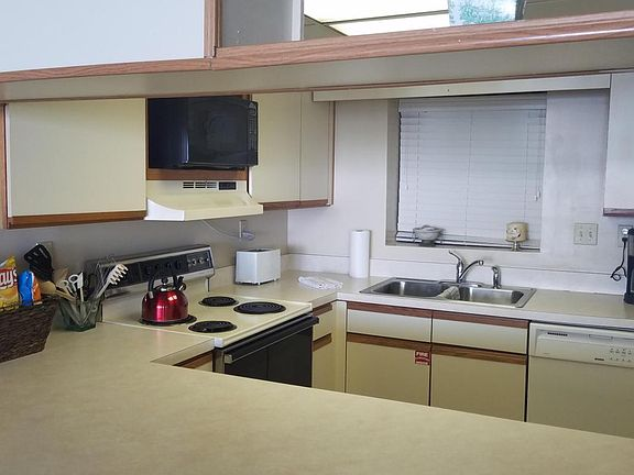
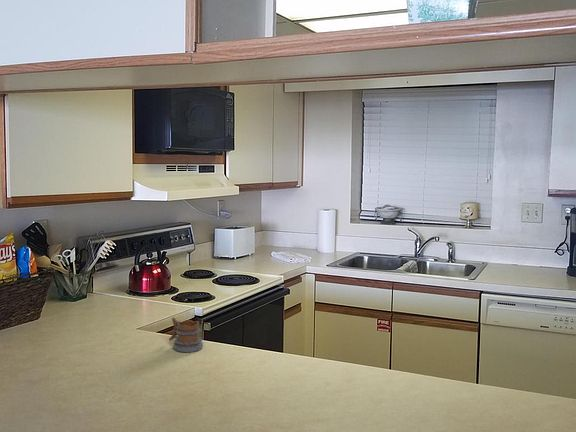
+ mug (184, 333)
